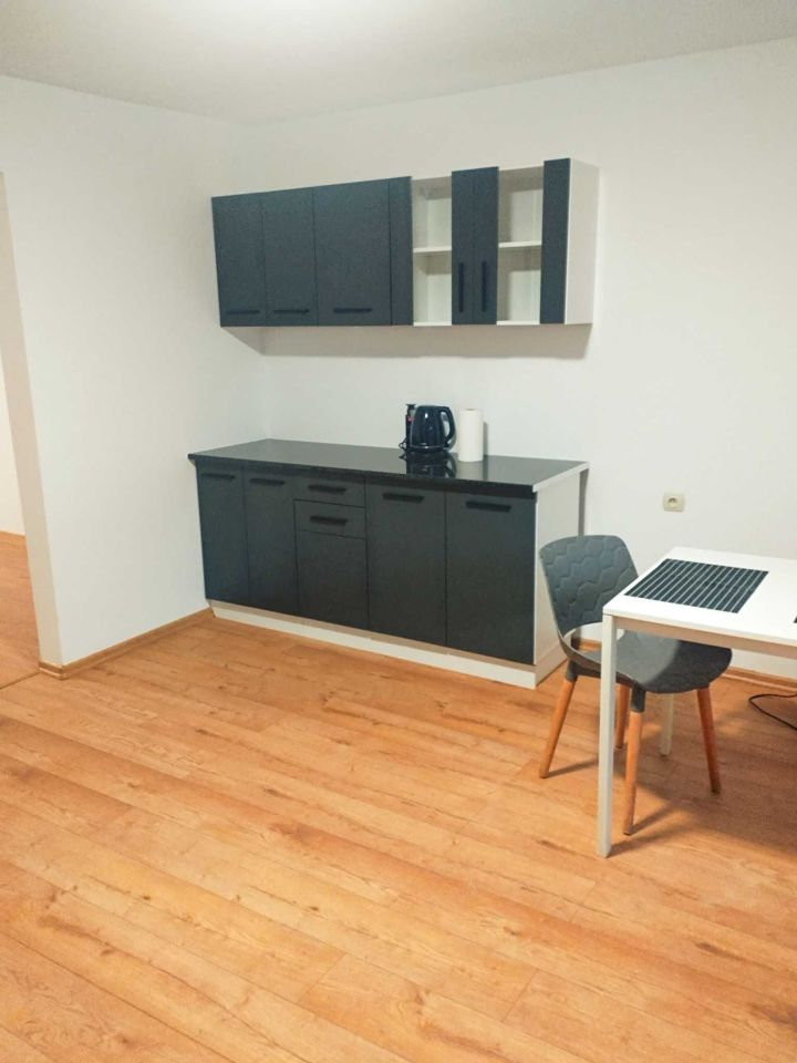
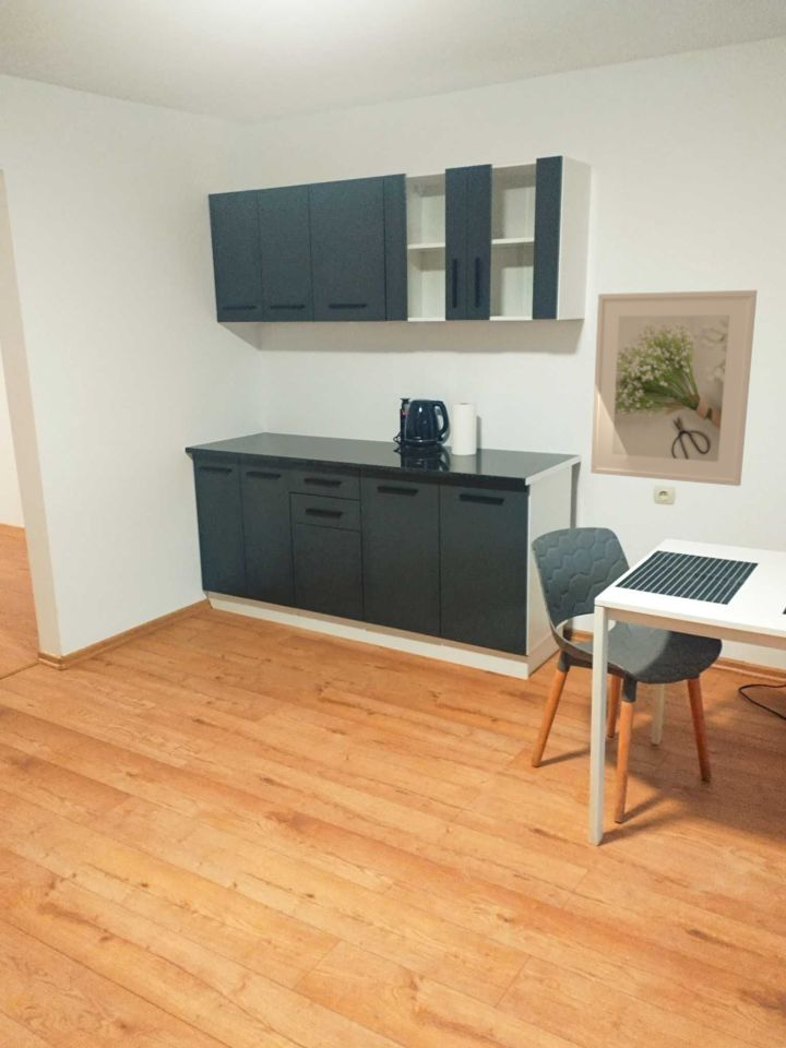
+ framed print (668, 388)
